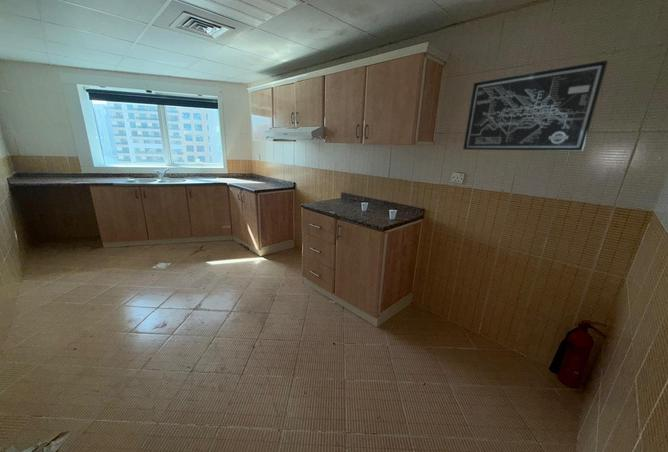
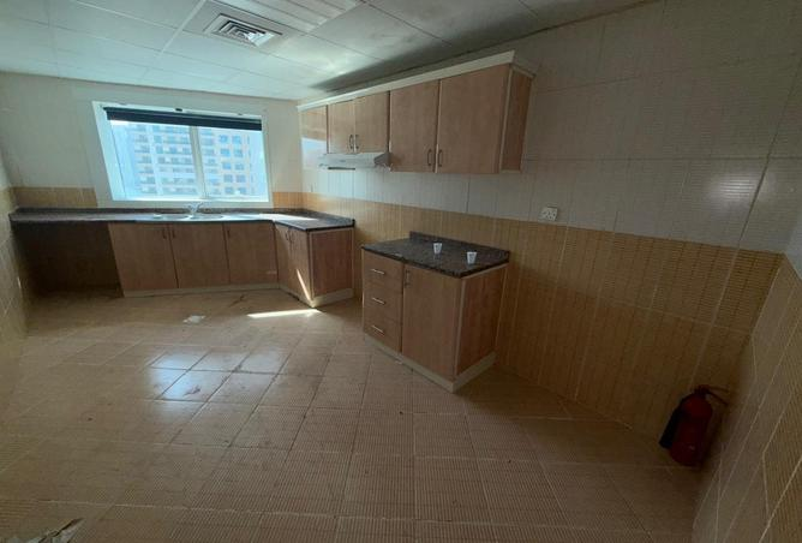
- wall art (523, 113)
